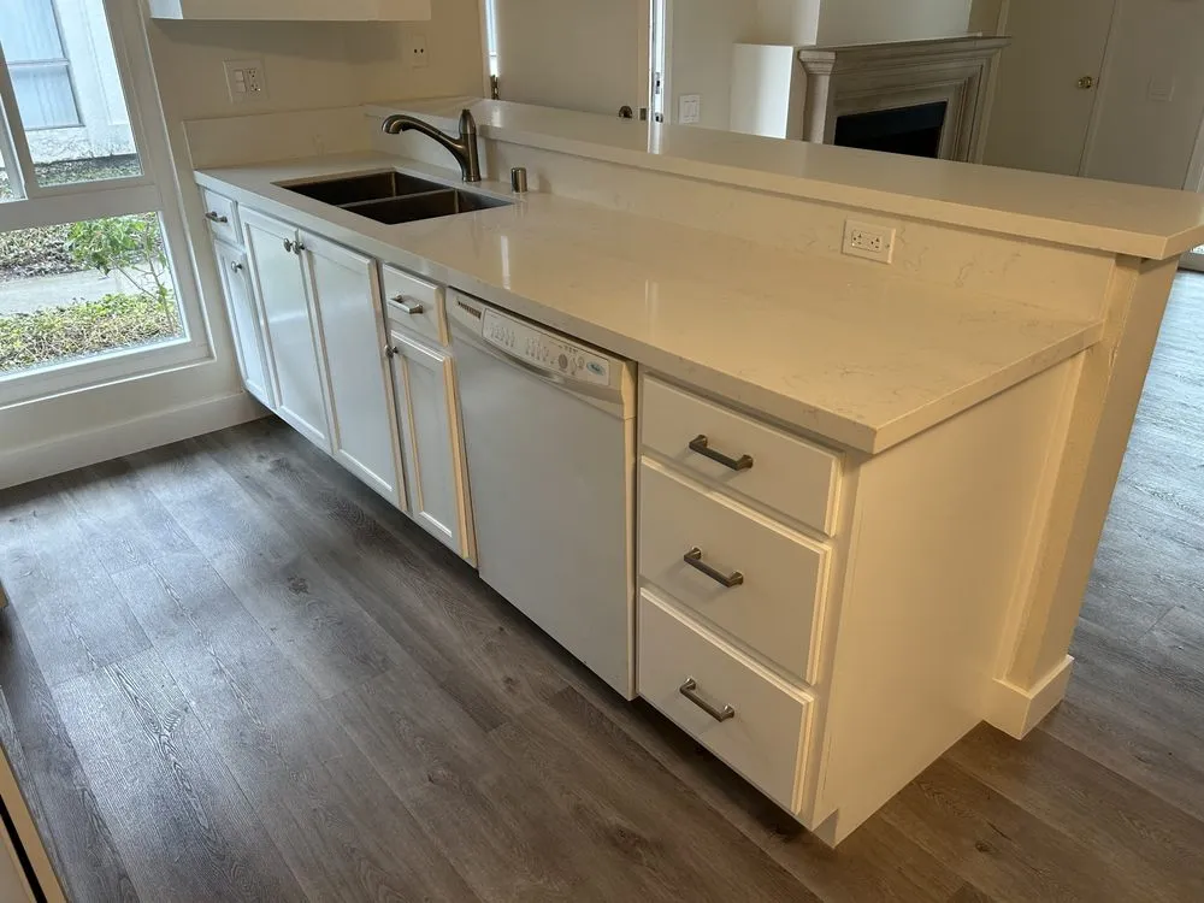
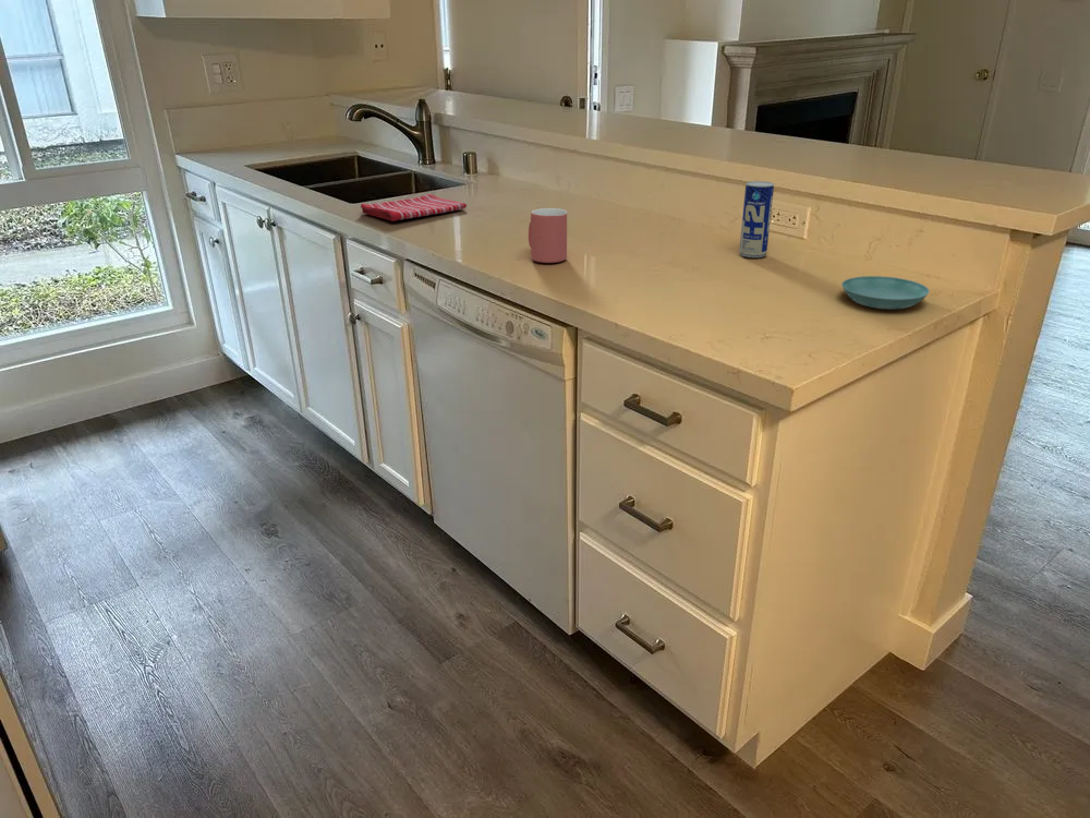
+ beverage can (755, 219)
+ dish towel (413, 206)
+ mug (544, 233)
+ saucer (883, 293)
